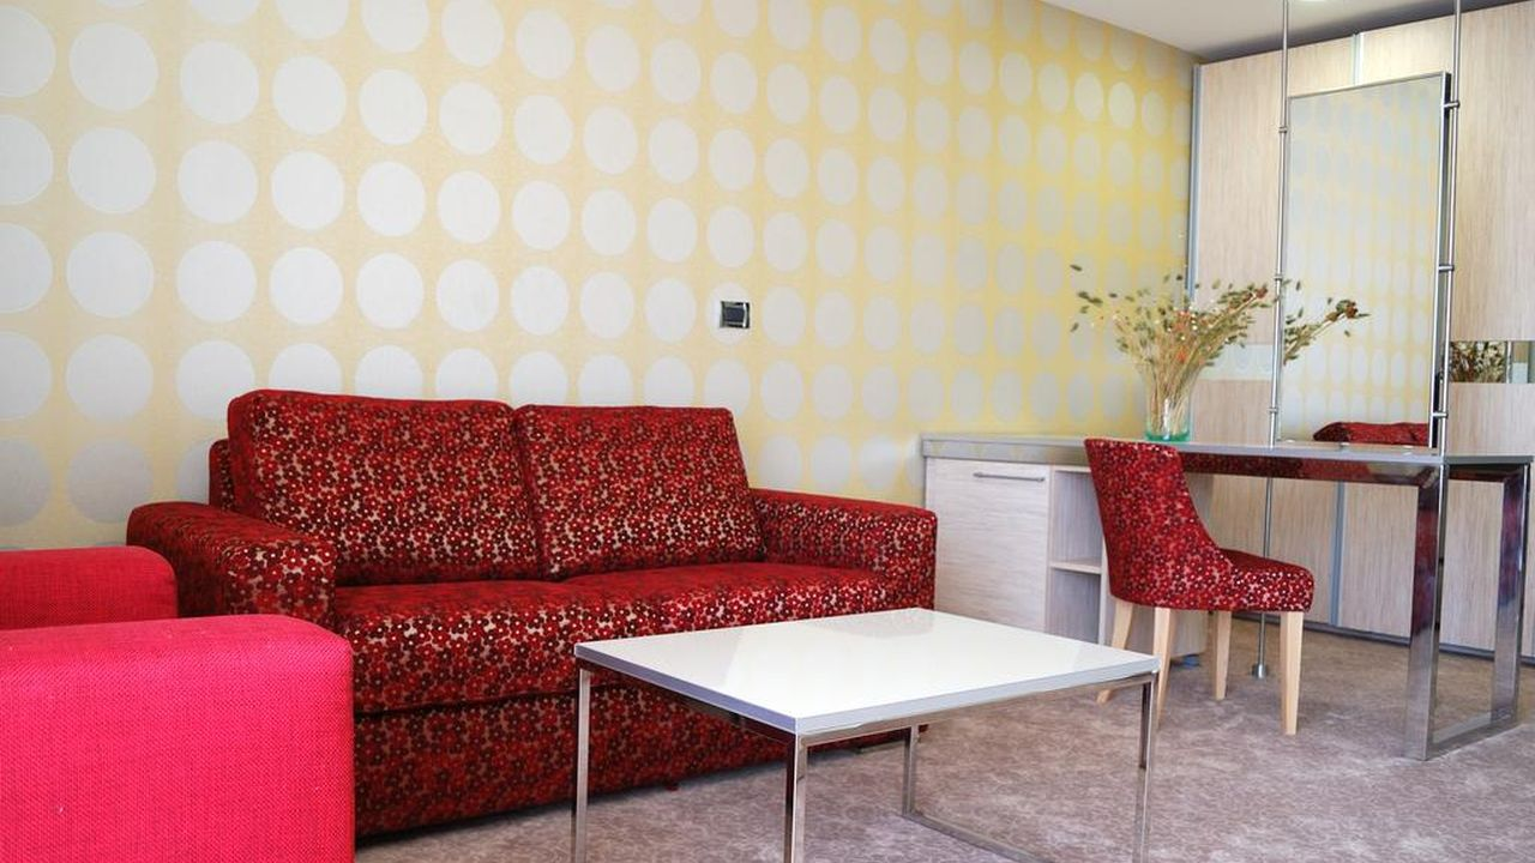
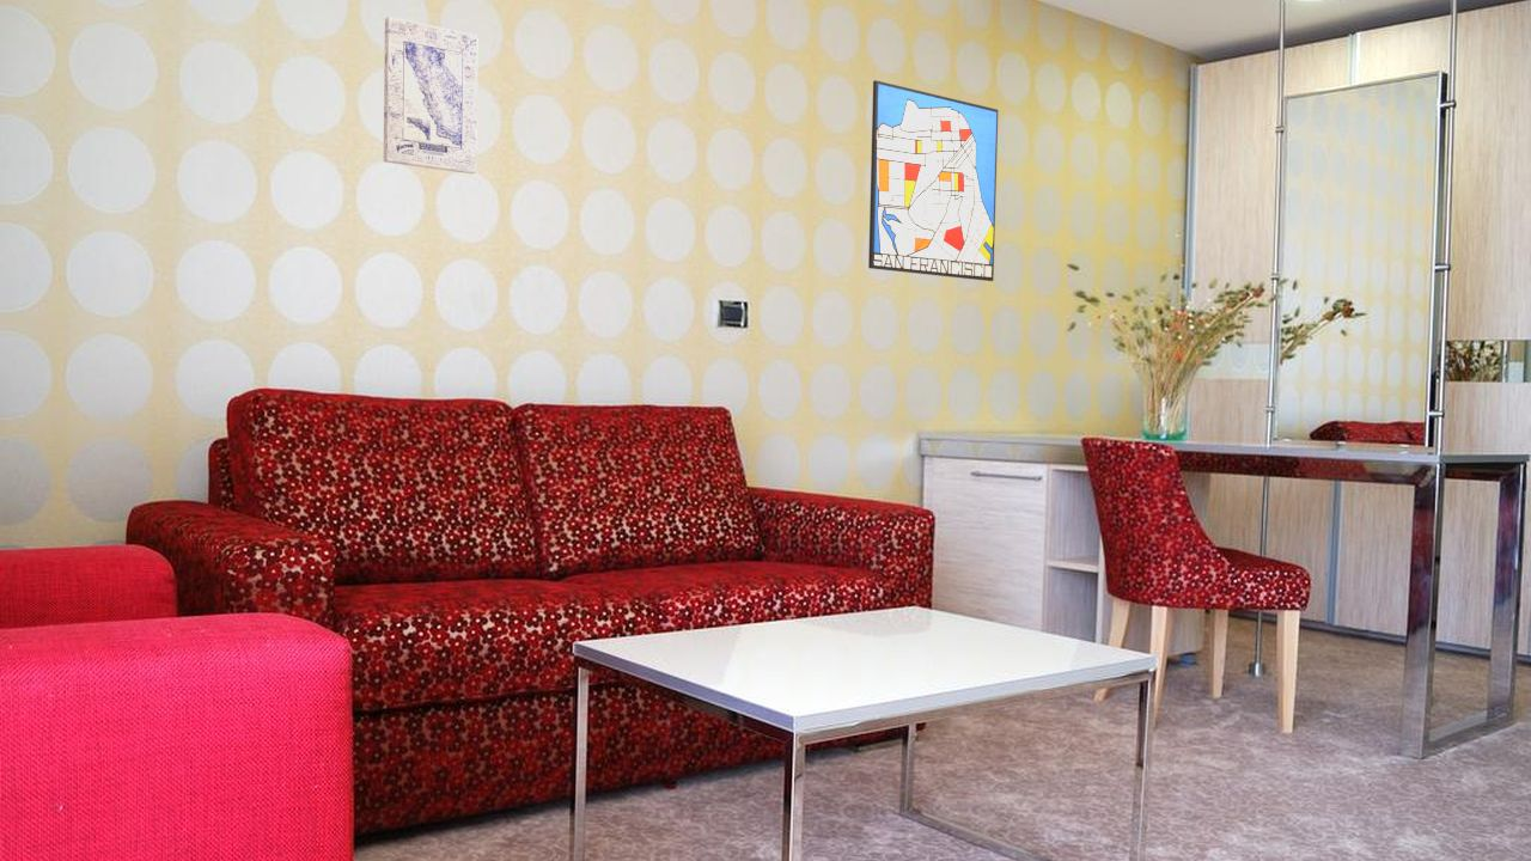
+ wall art (431, 97)
+ wall art (935, 185)
